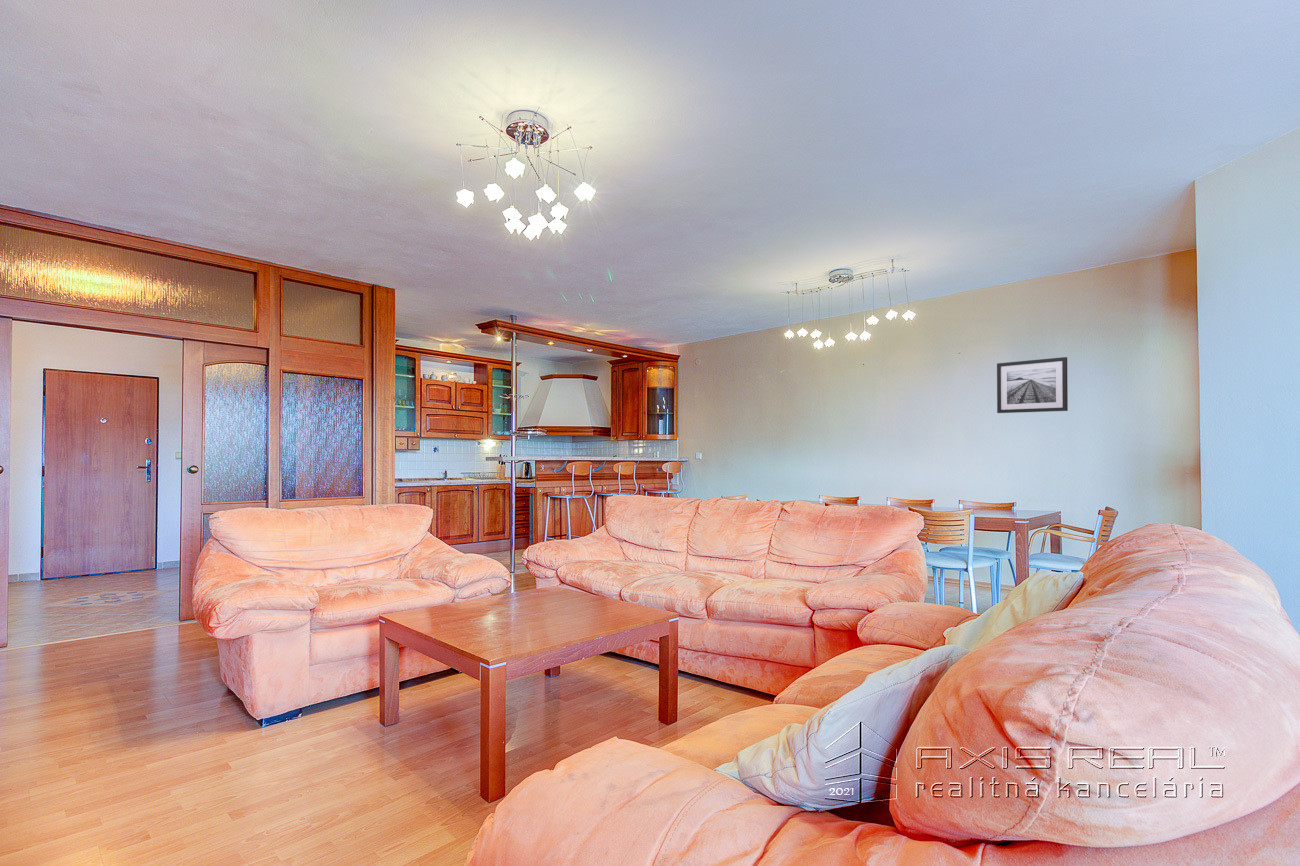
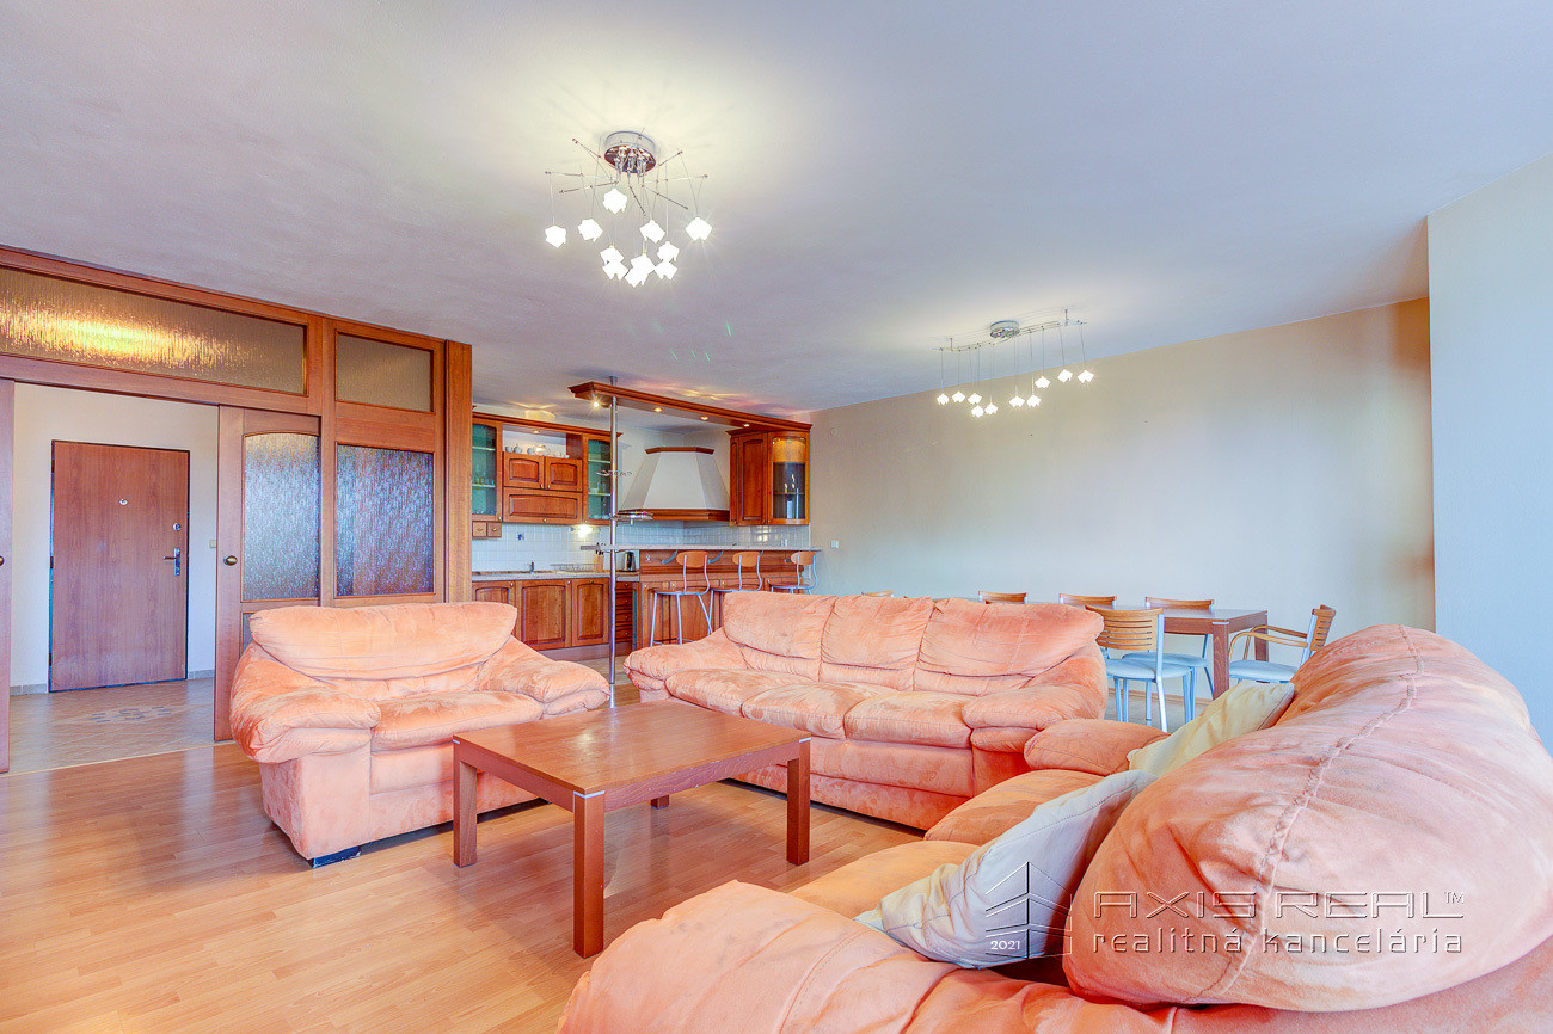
- wall art (1030, 386)
